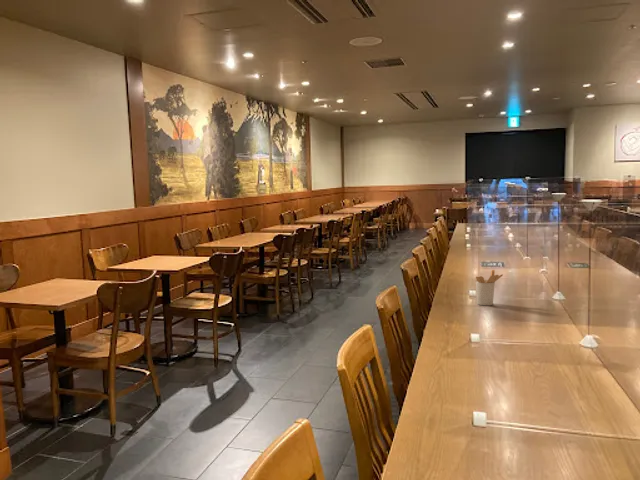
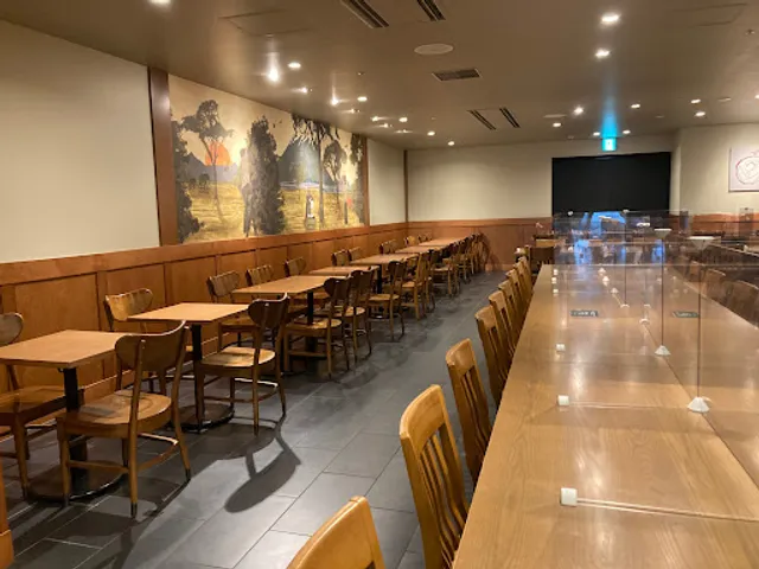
- utensil holder (488, 287)
